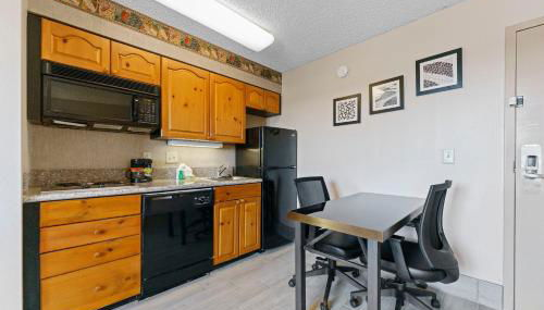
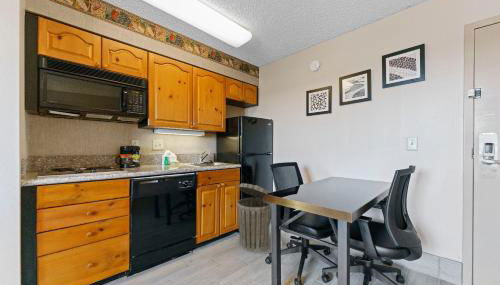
+ trash can (254, 213)
